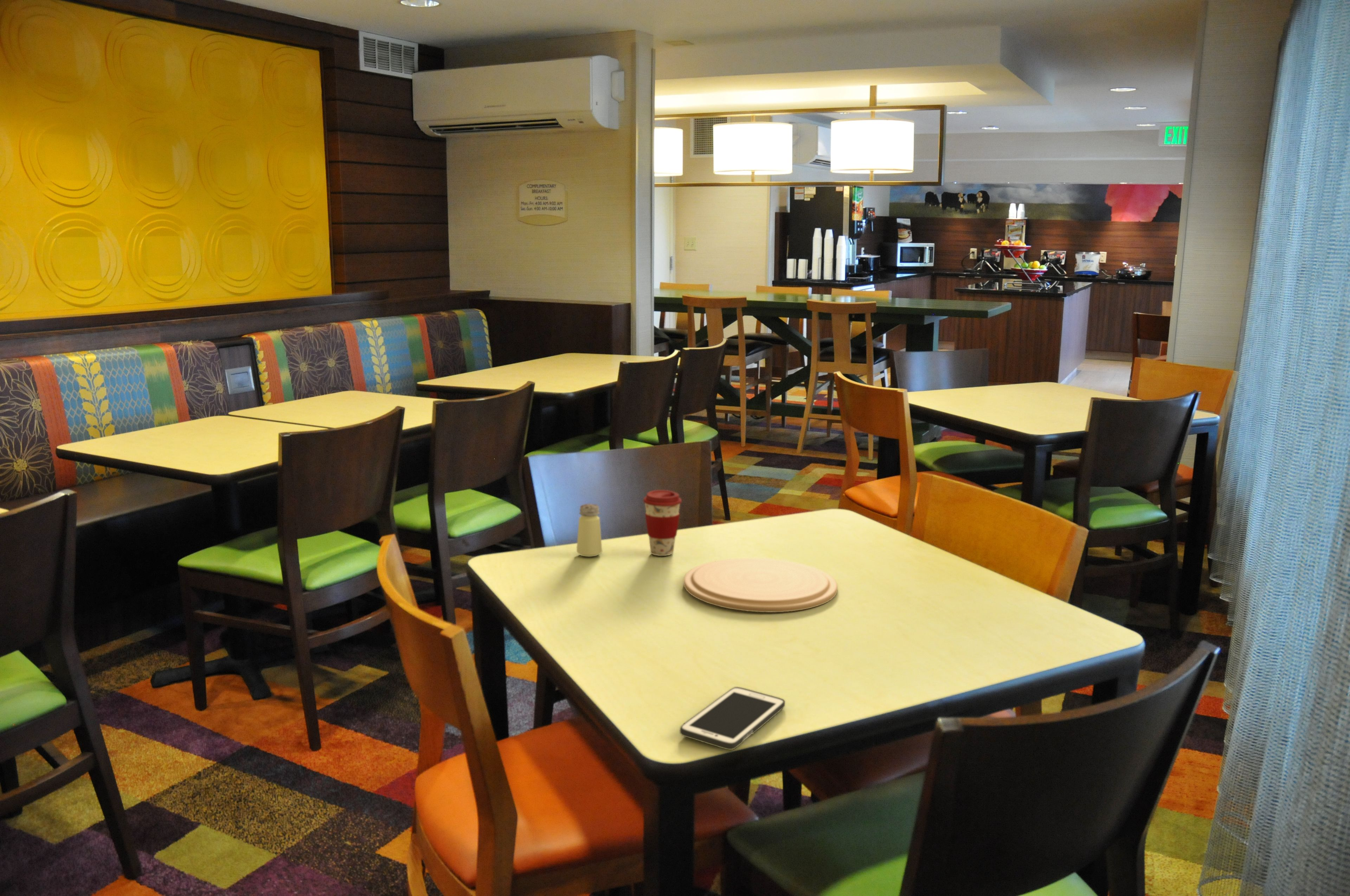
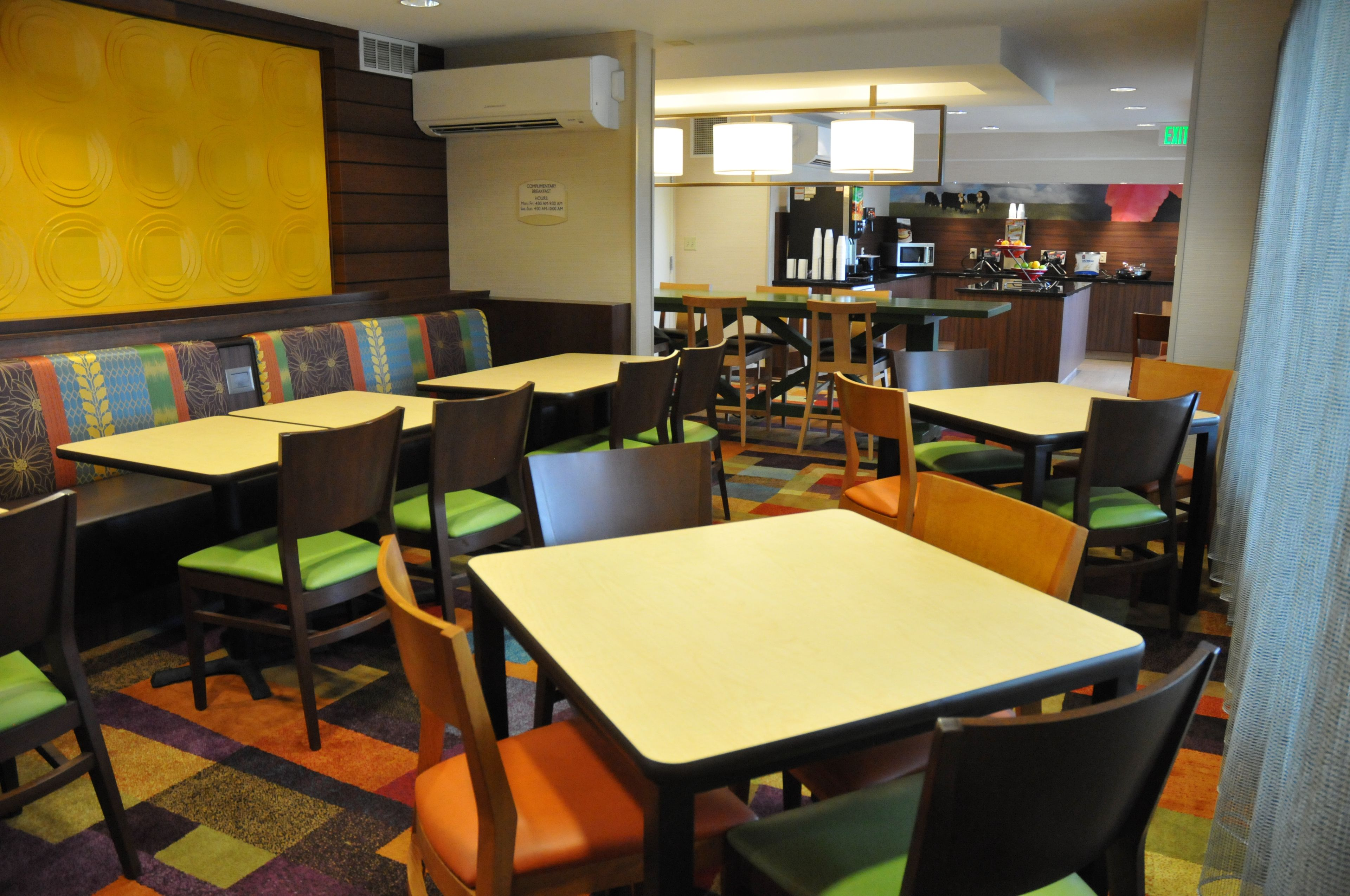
- cell phone (734, 717)
- coffee cup (662, 523)
- plate (760, 582)
- saltshaker (589, 529)
